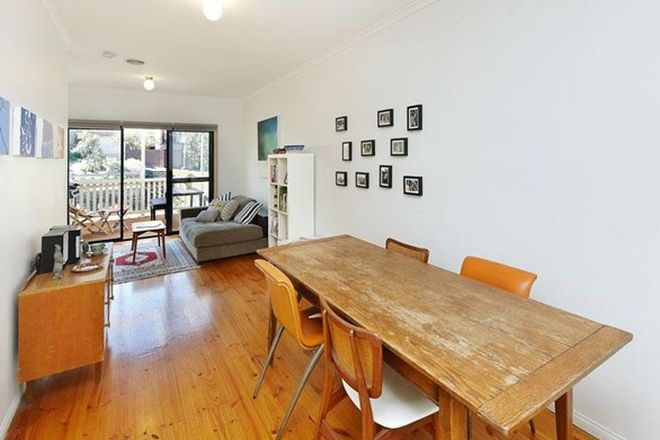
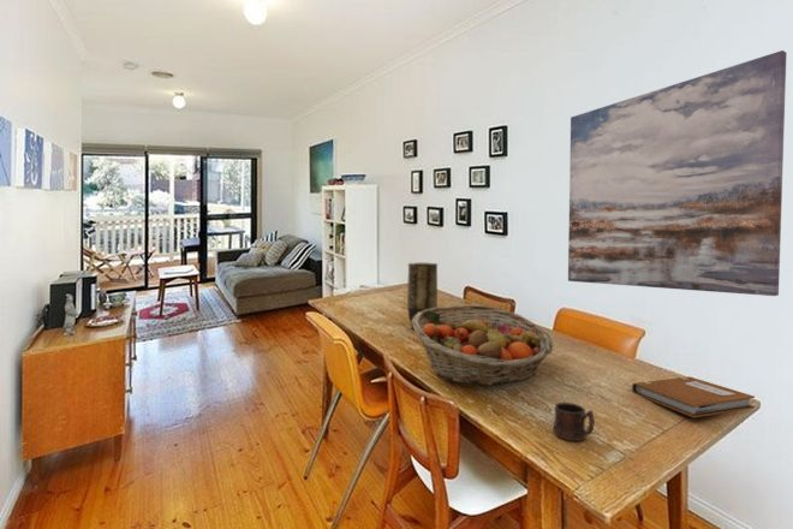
+ mug (574, 420)
+ notebook (691, 393)
+ wall art (655, 189)
+ fruit basket (481, 340)
+ vase (422, 295)
